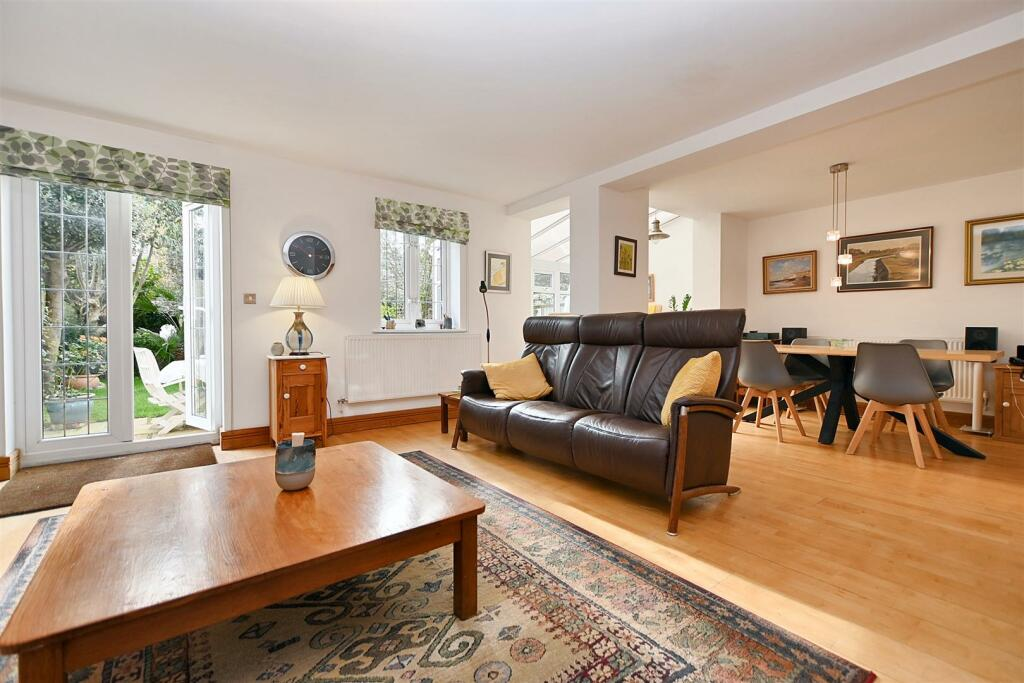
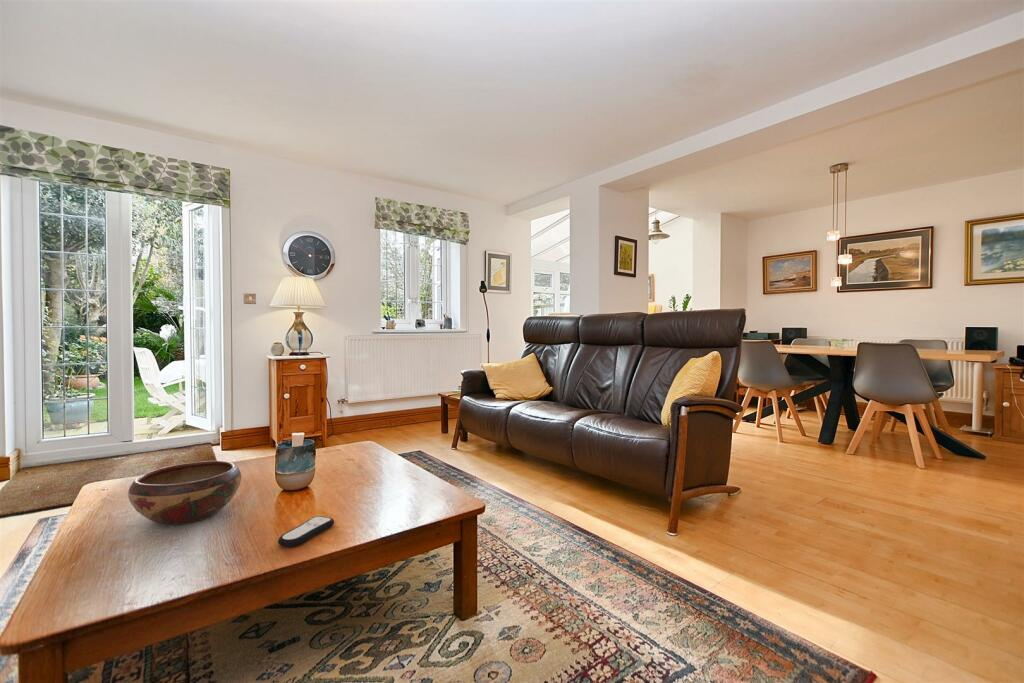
+ remote control (306, 530)
+ decorative bowl (188, 493)
